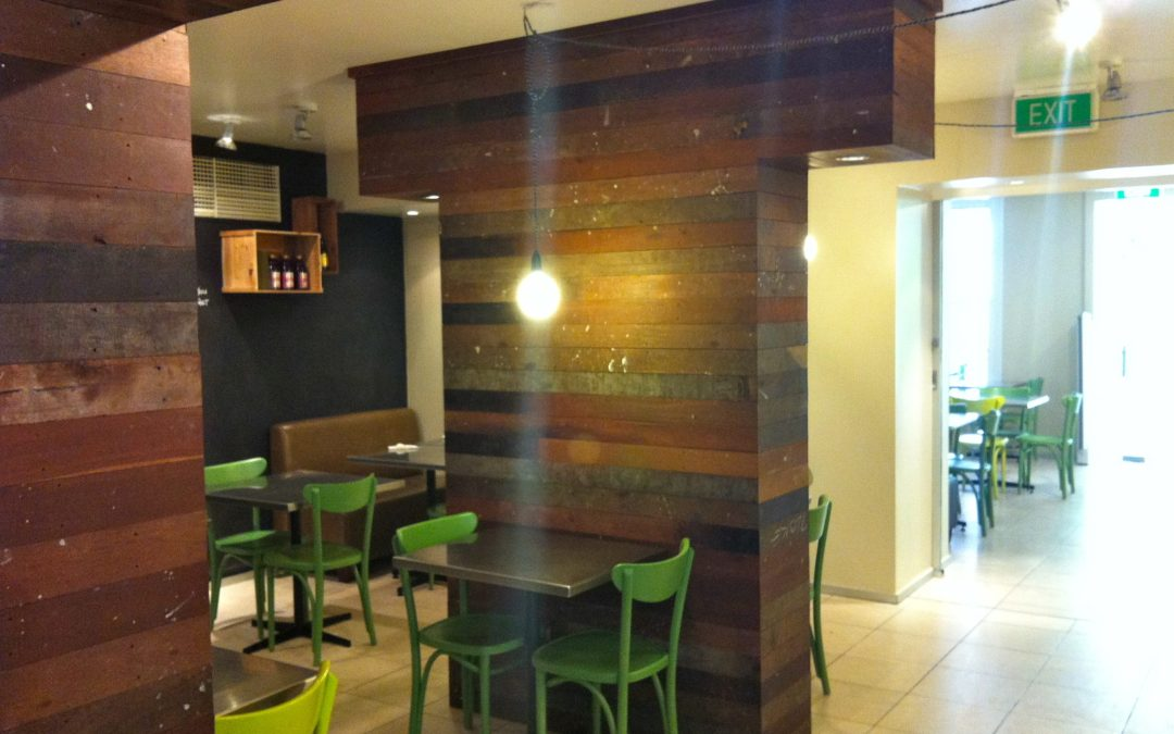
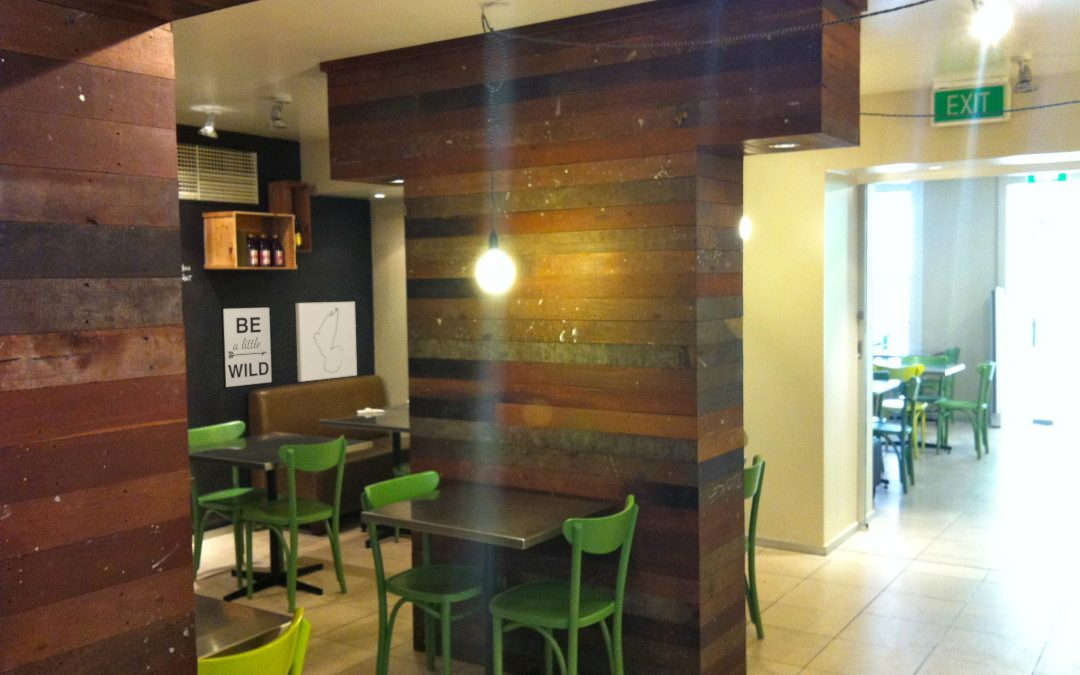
+ wall art (247, 346)
+ wall art (327, 340)
